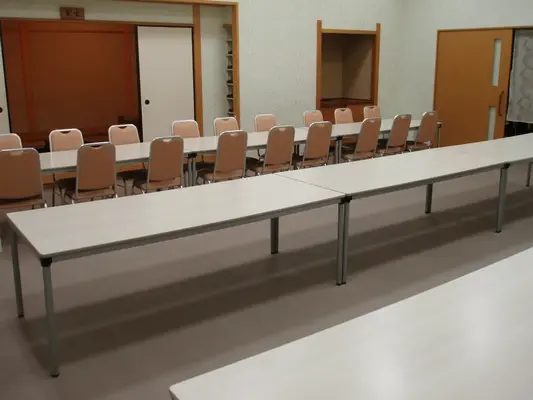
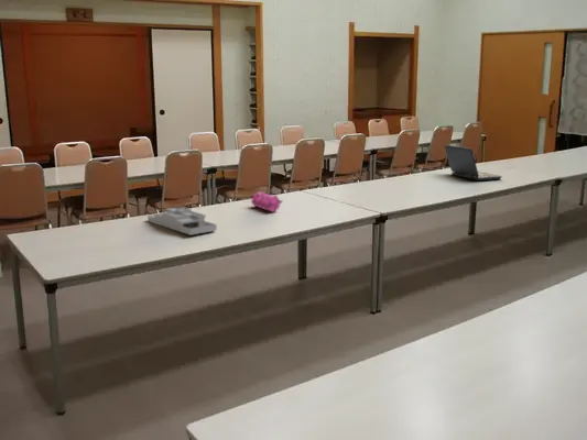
+ pencil case (265, 200)
+ laptop (472, 161)
+ desk organizer (181, 218)
